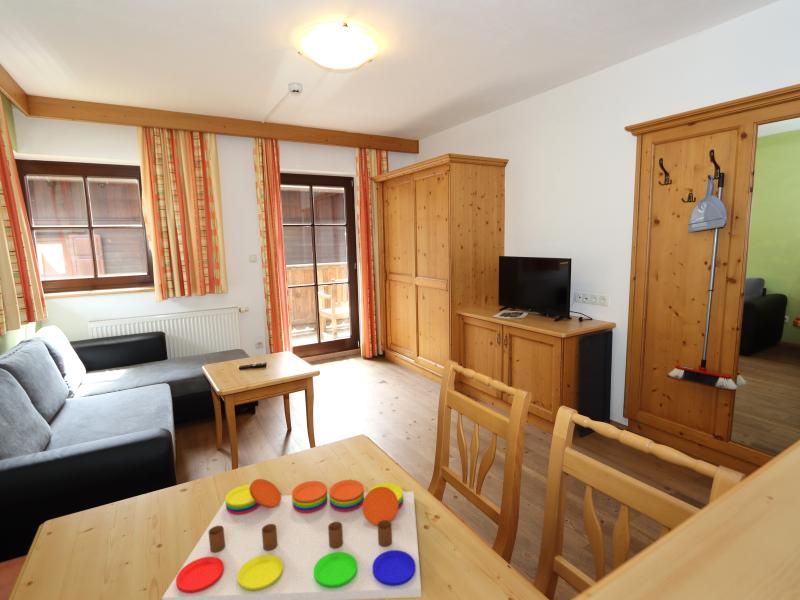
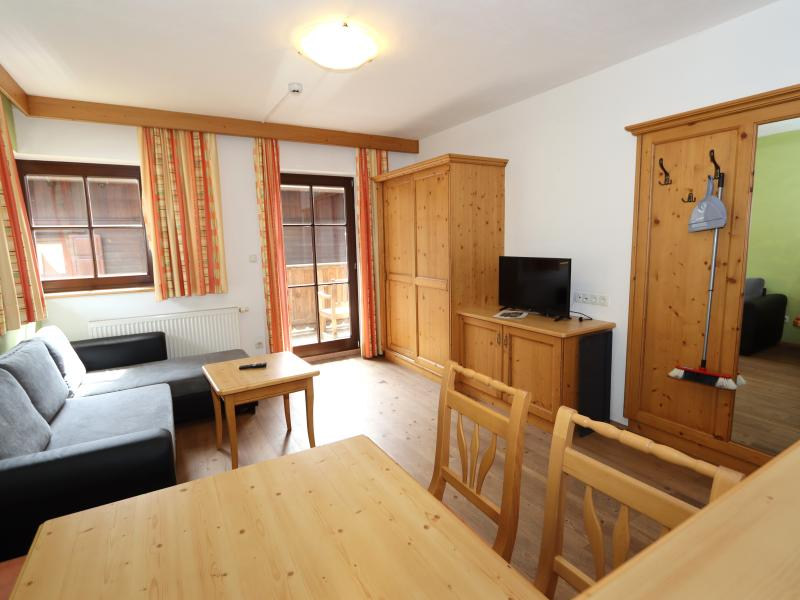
- board game (308, 526)
